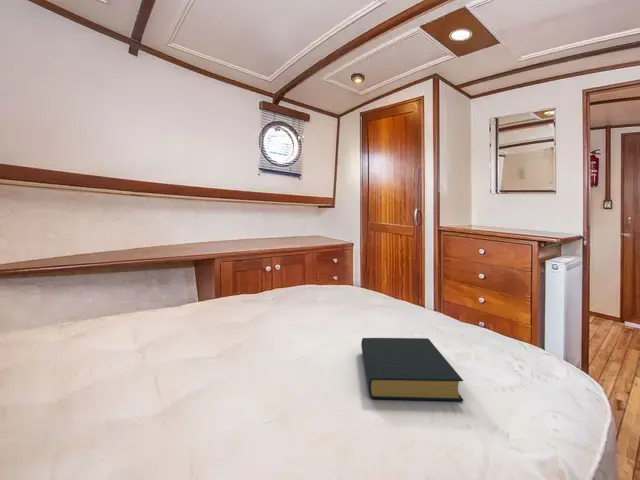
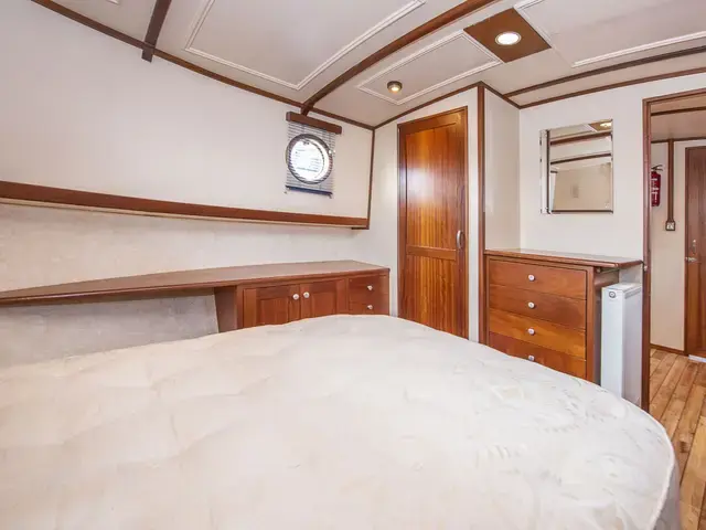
- hardback book (403, 363)
